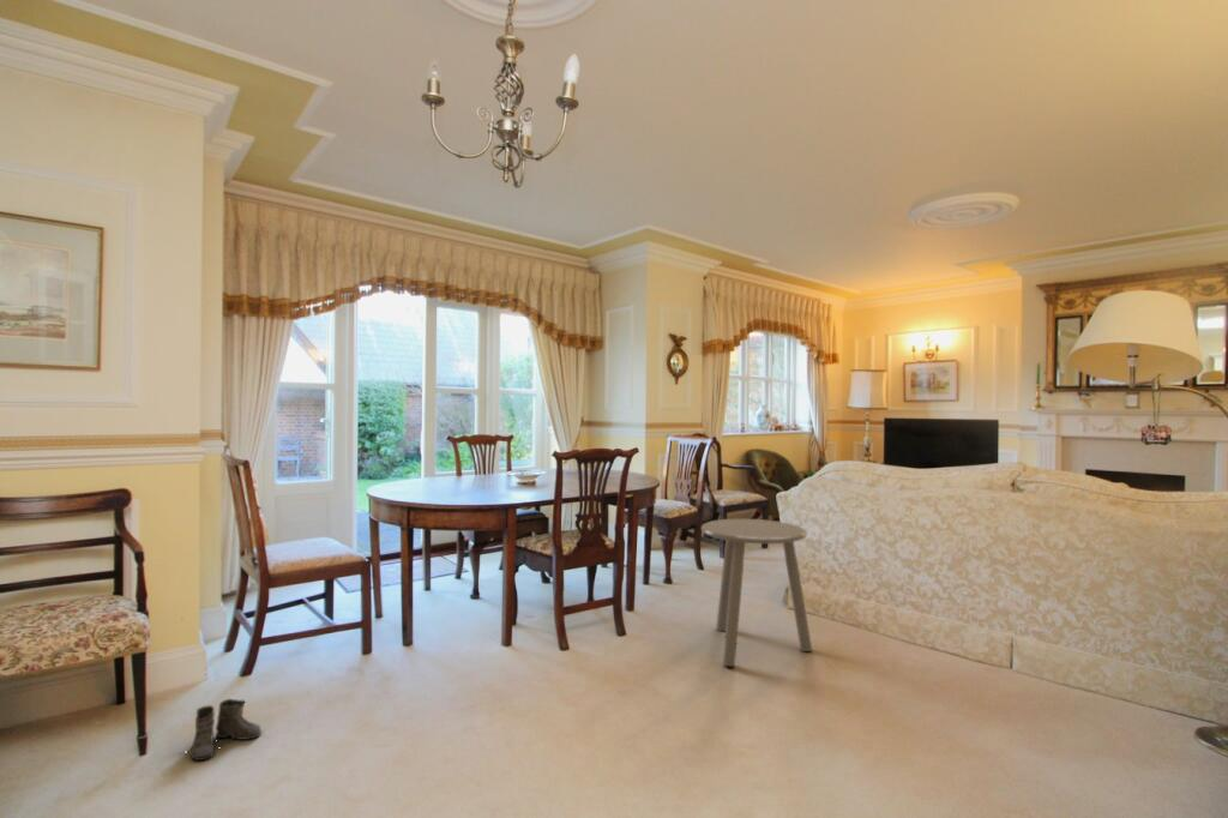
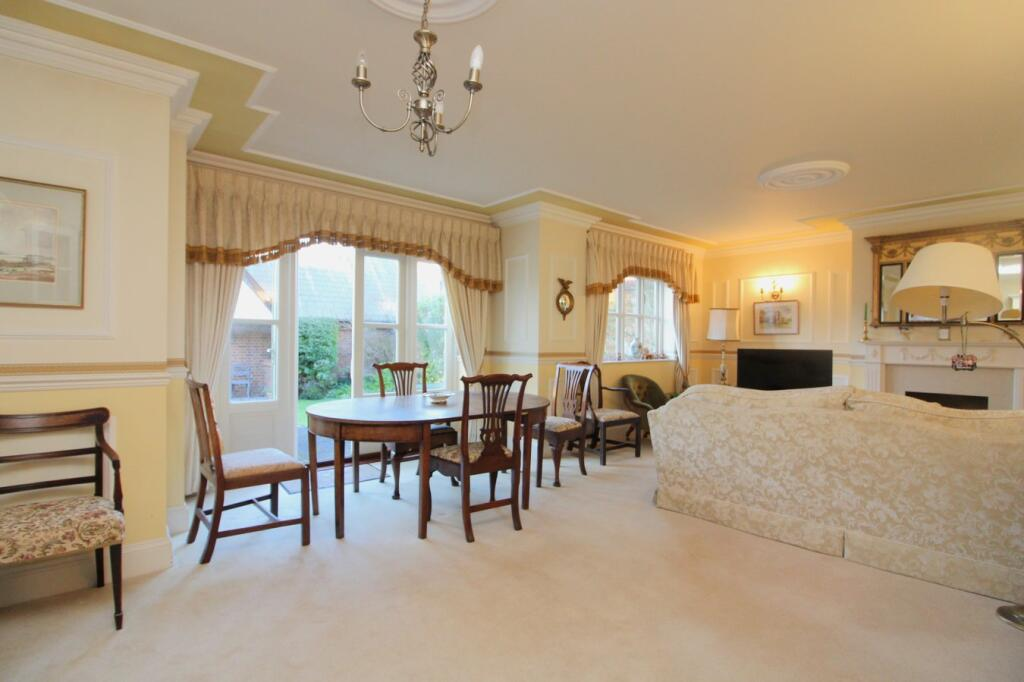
- boots (219, 726)
- side table (741, 585)
